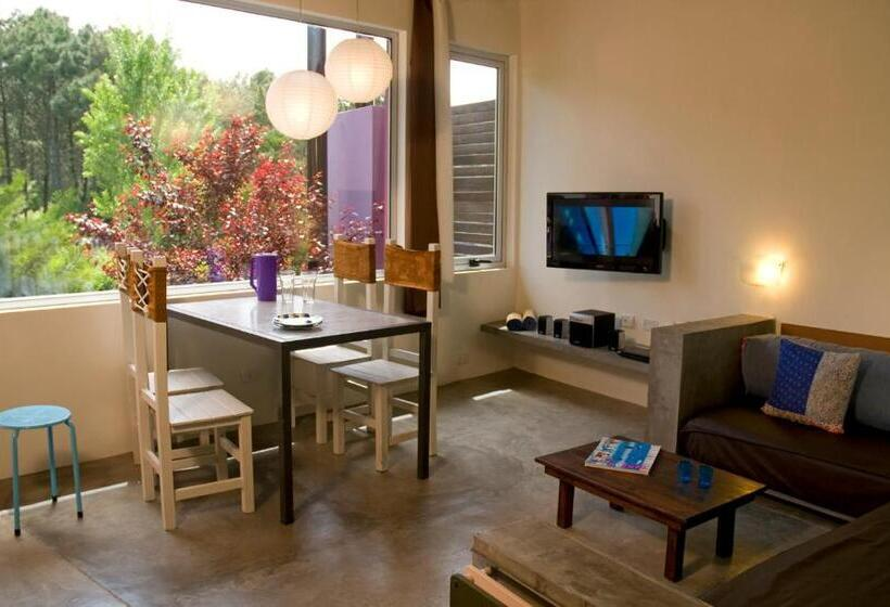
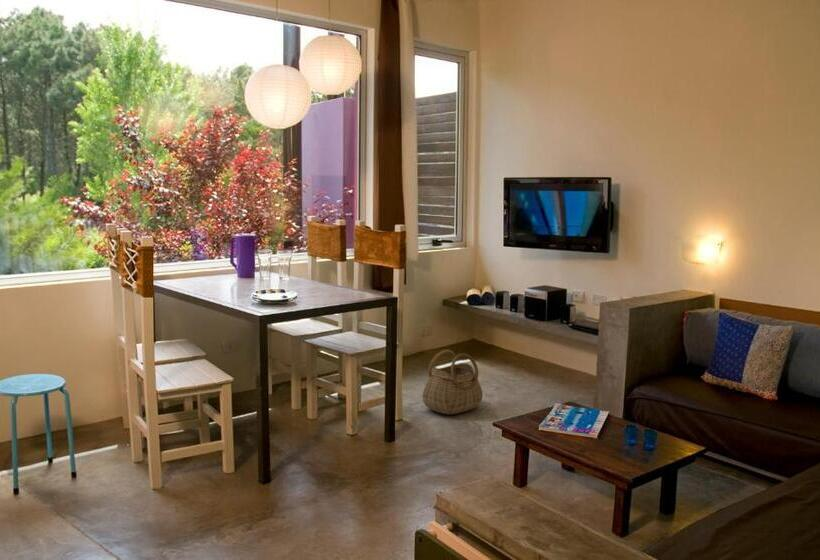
+ basket (452, 380)
